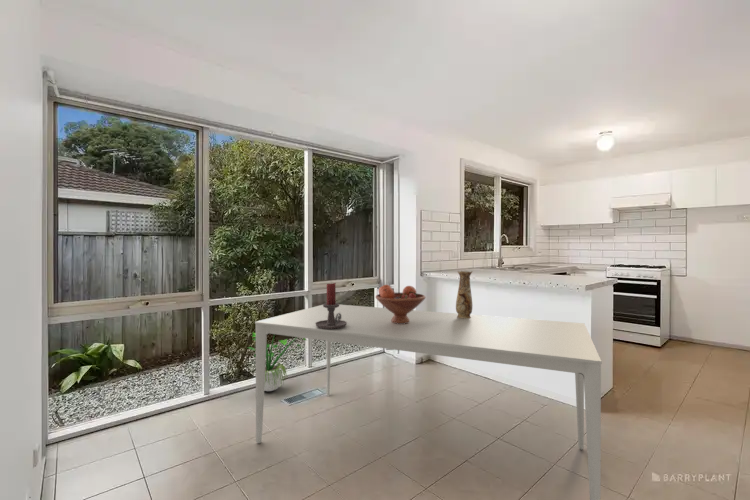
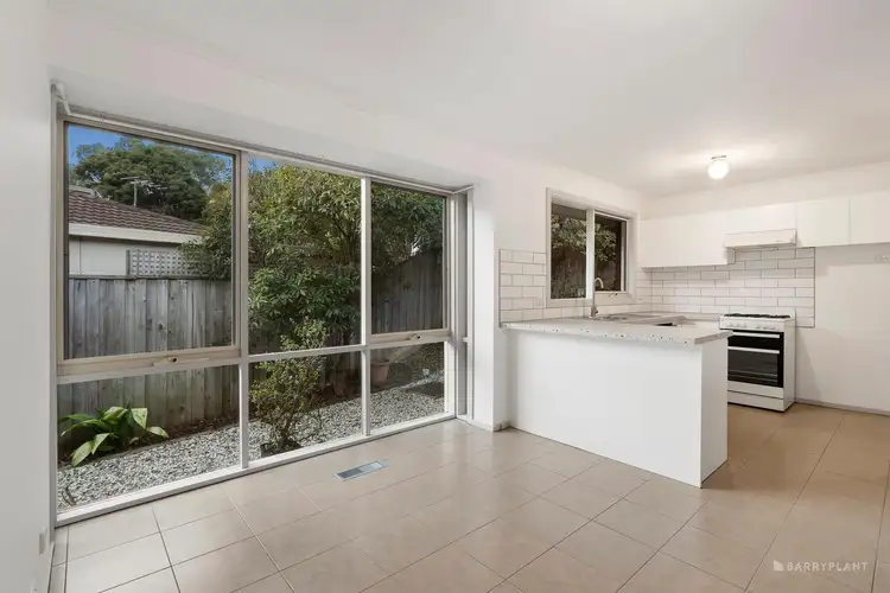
- candle holder (332, 303)
- vase (464, 293)
- potted plant (278, 351)
- dining table (424, 353)
- fruit bowl (400, 303)
